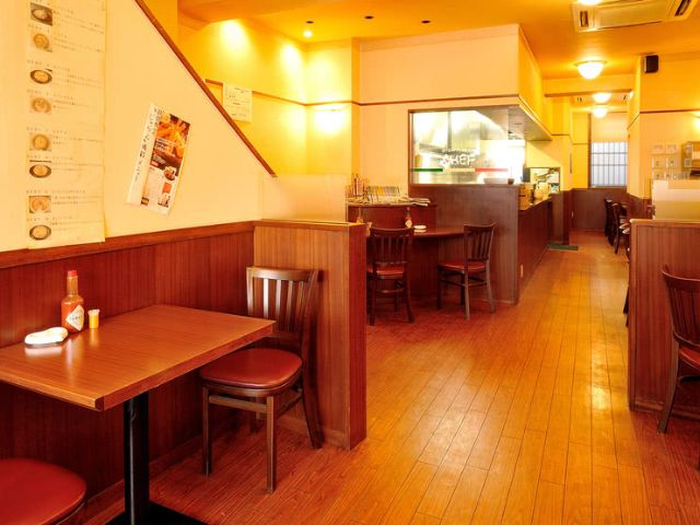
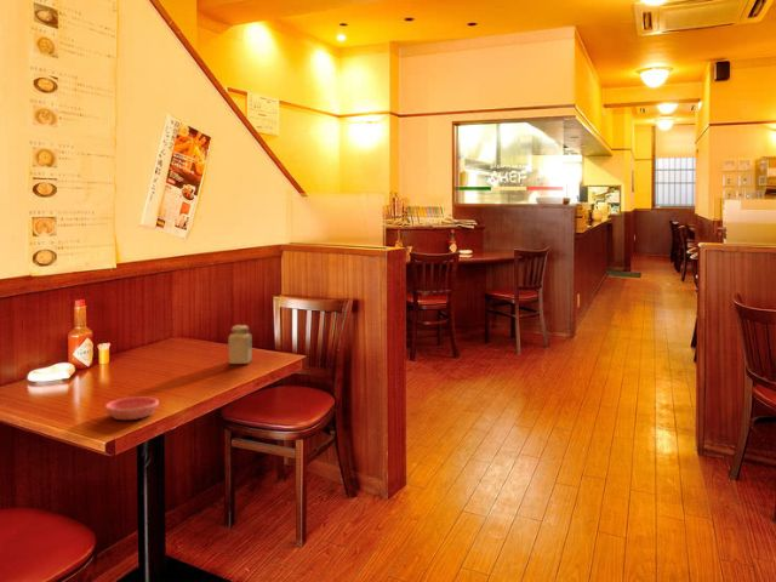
+ saucer (132, 409)
+ salt shaker (240, 343)
